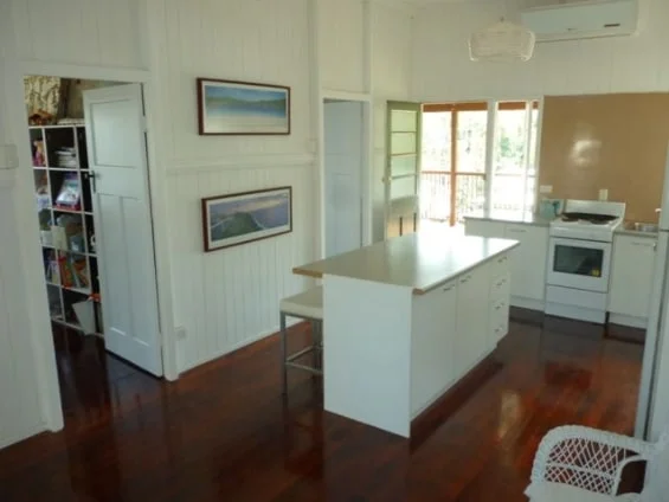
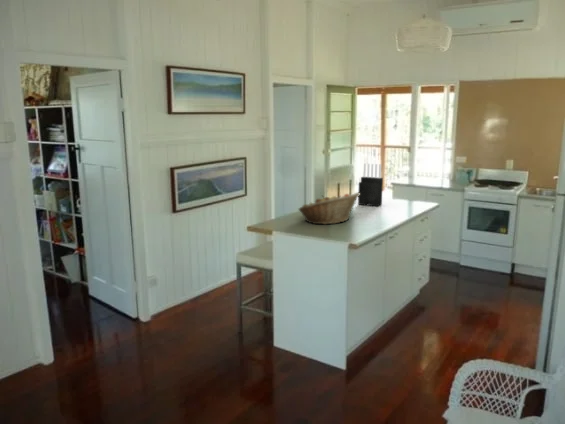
+ fruit basket (329, 206)
+ knife block (370, 184)
